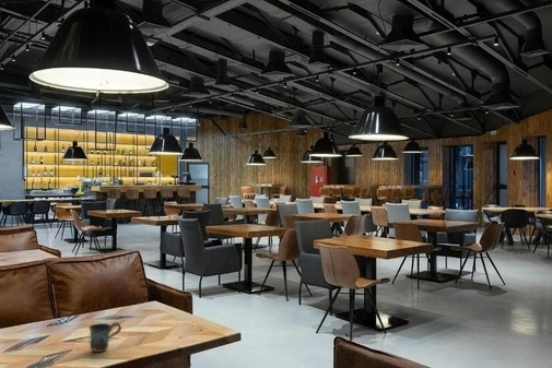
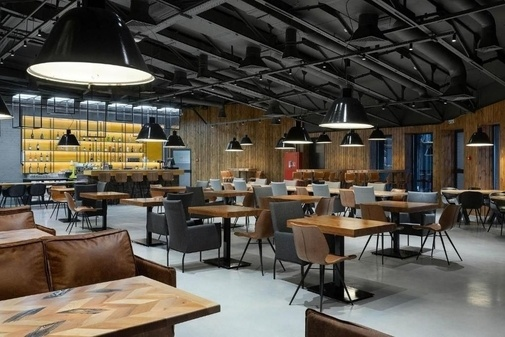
- mug (104, 336)
